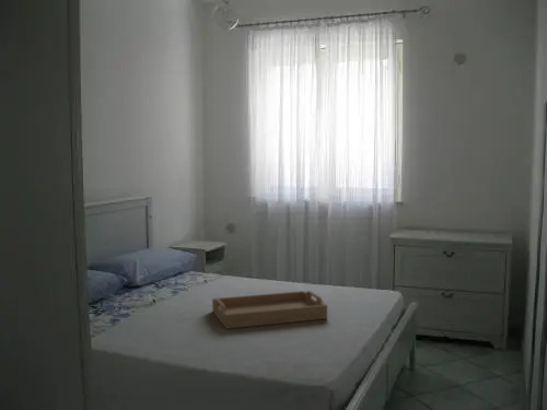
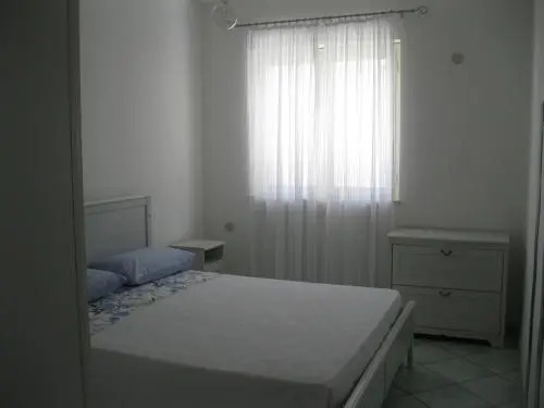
- serving tray (268, 306)
